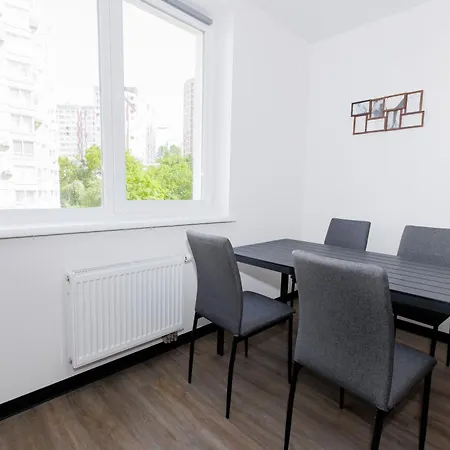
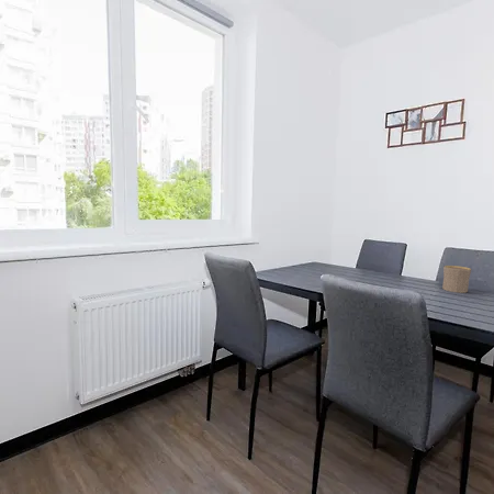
+ cup (456, 278)
